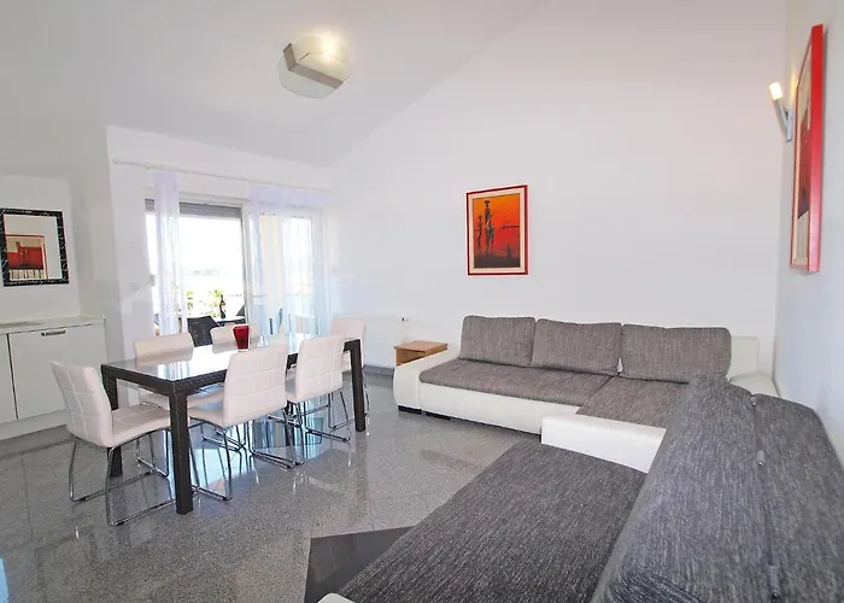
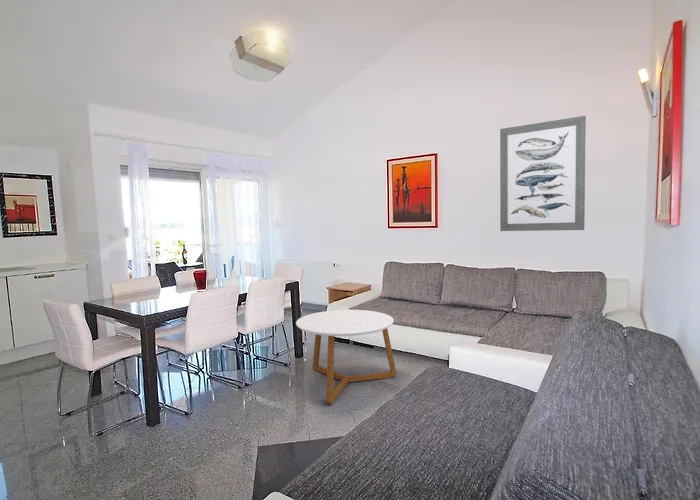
+ coffee table (333, 351)
+ wall art (540, 177)
